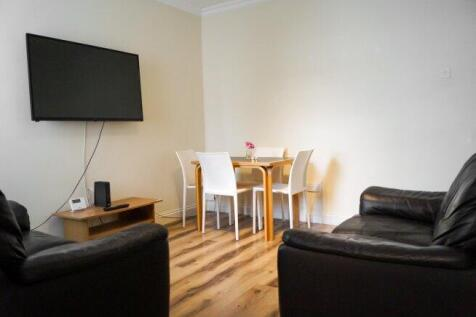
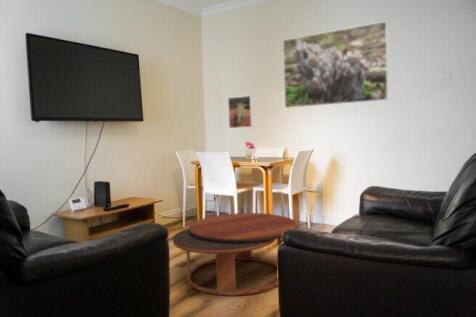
+ coffee table (236, 250)
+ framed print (331, 68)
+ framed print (240, 112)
